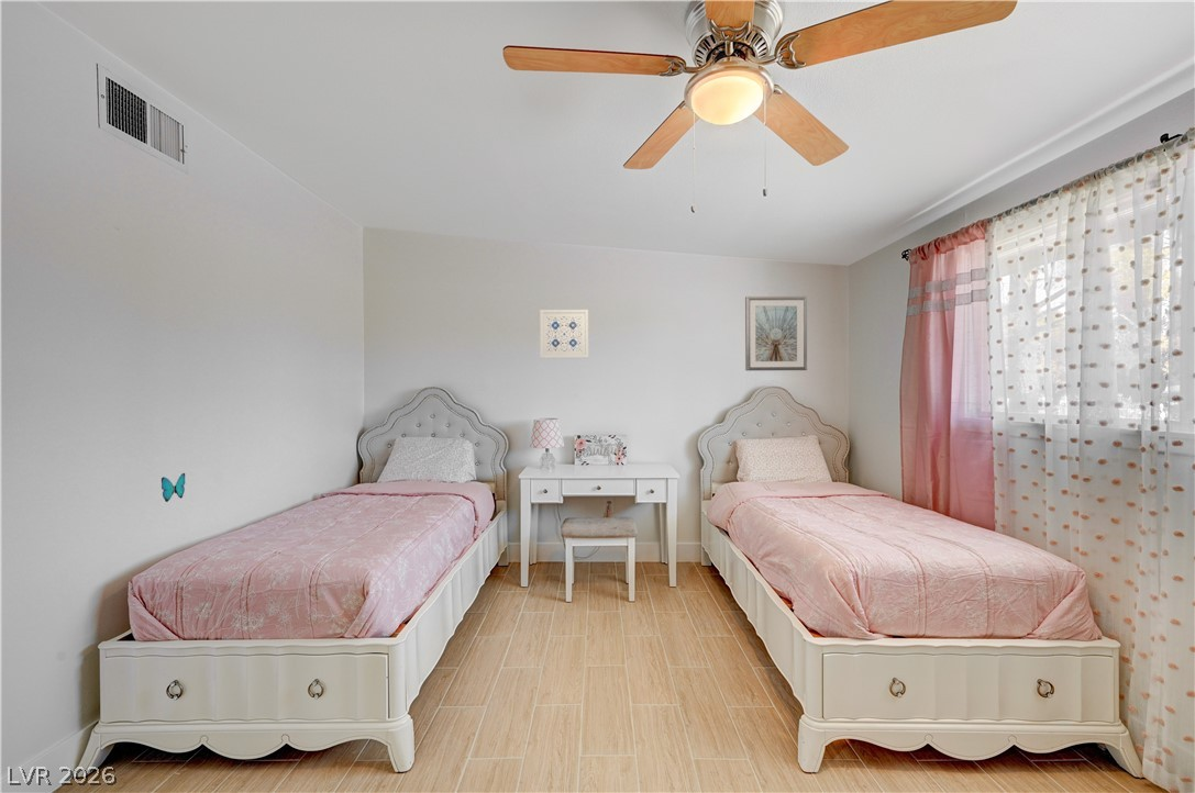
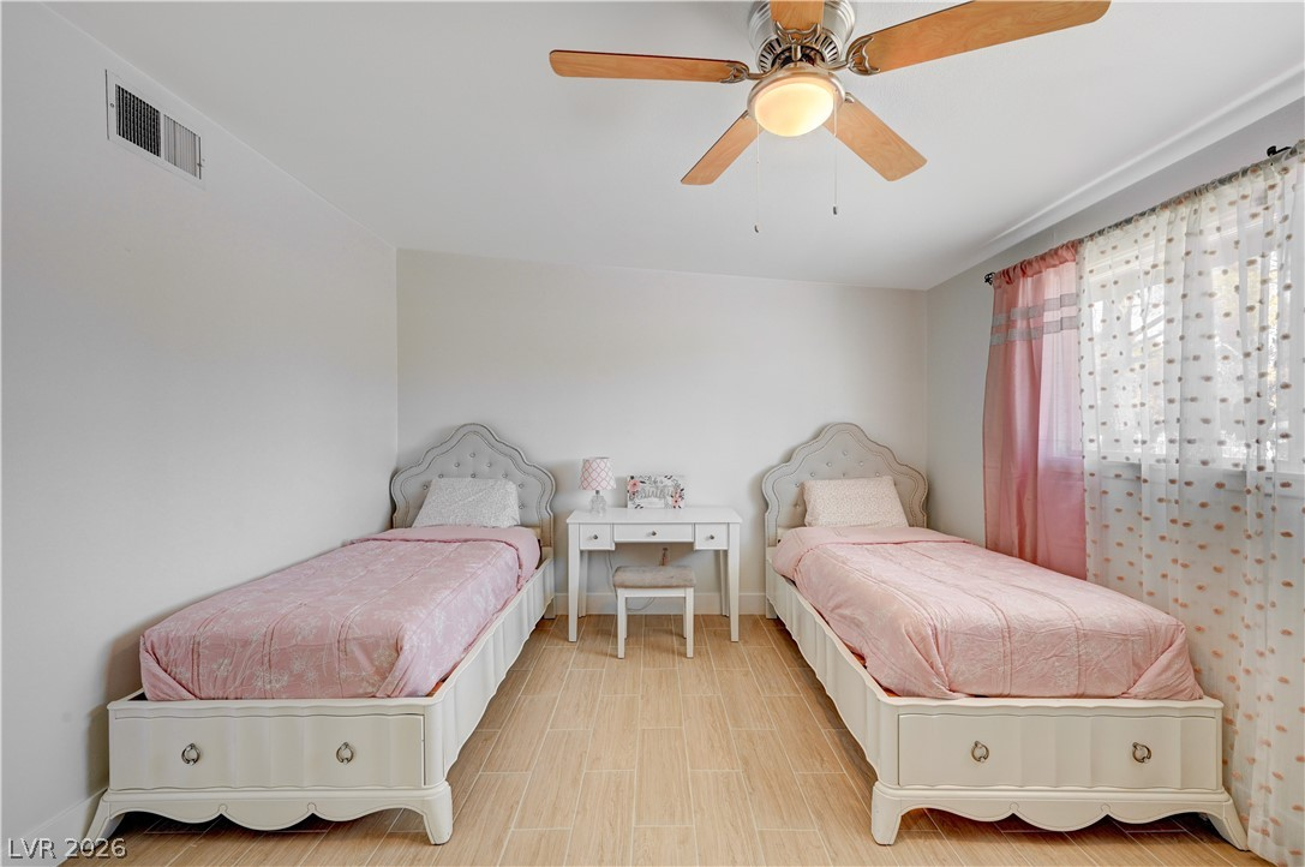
- wall art (564, 334)
- picture frame (776, 333)
- decorative butterfly (174, 488)
